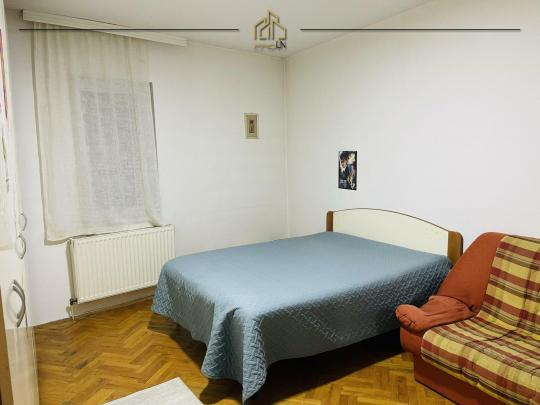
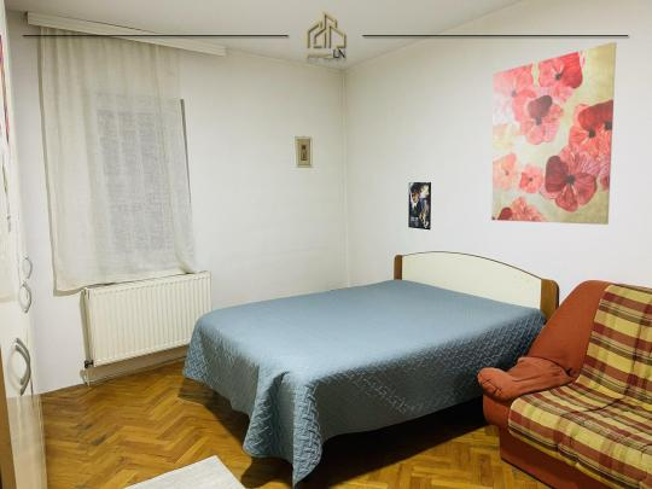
+ wall art (546, 142)
